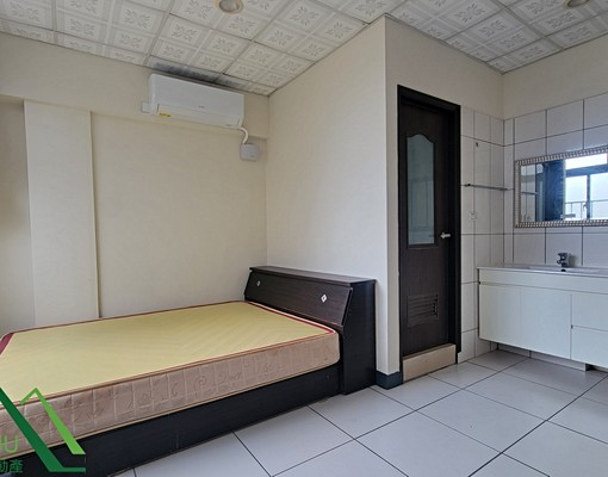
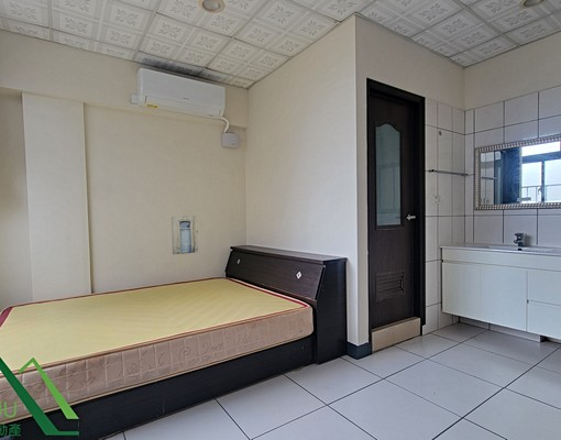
+ wall art (185, 234)
